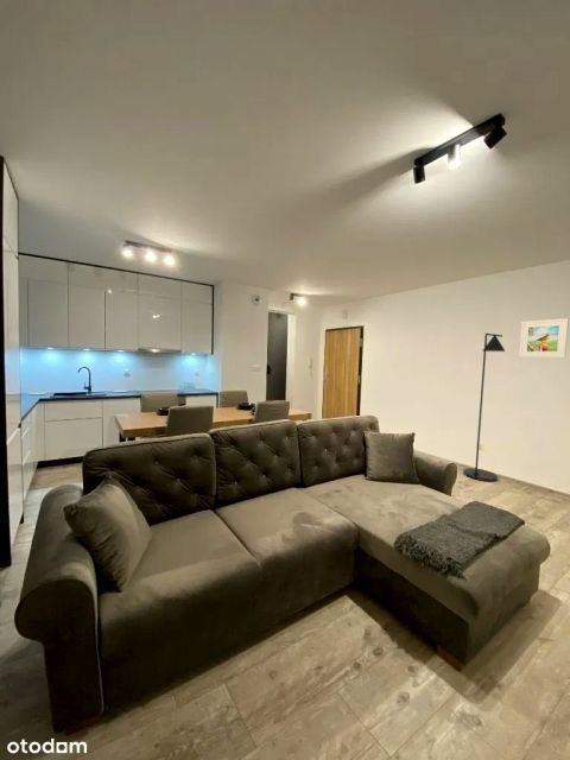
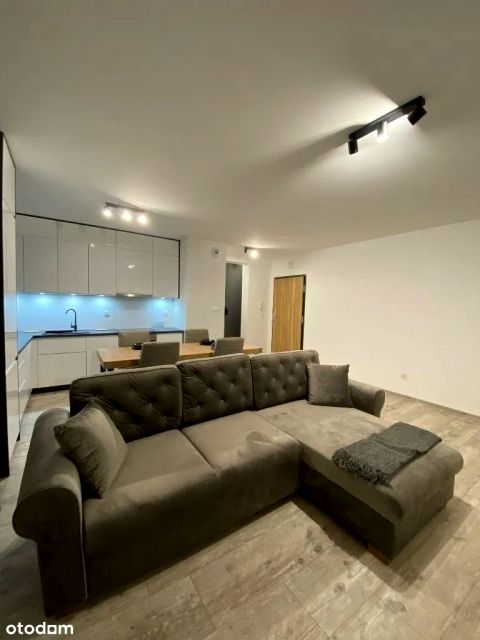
- floor lamp (481, 405)
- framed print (543, 338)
